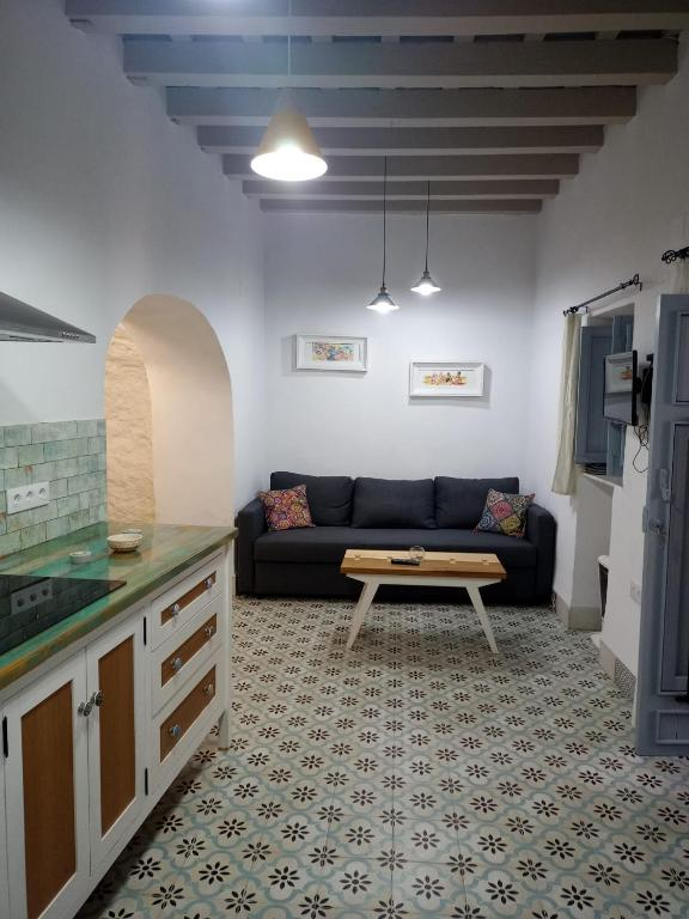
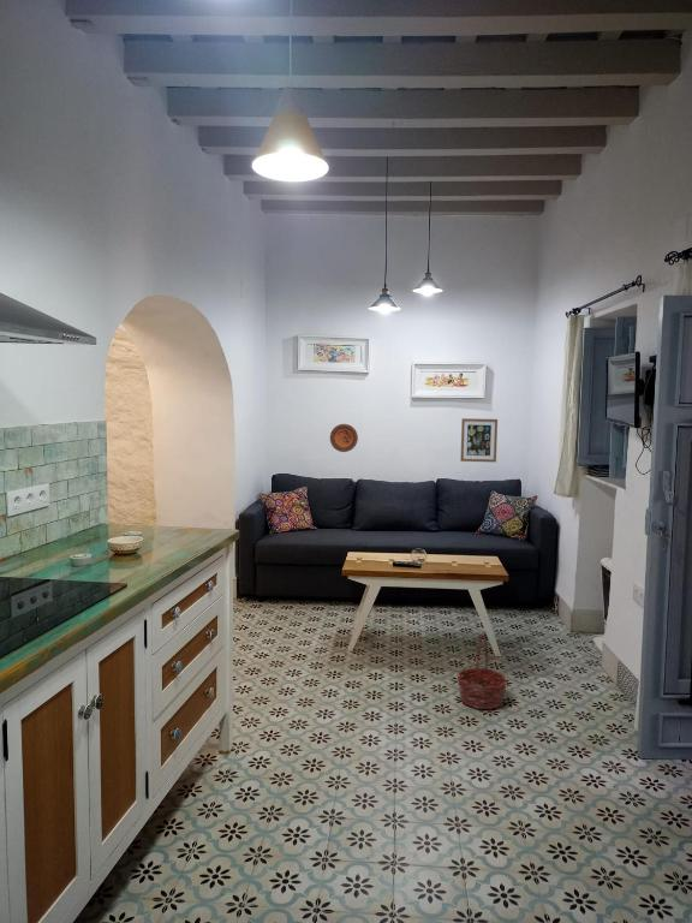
+ decorative plate (344, 437)
+ wall art (478, 440)
+ basket (482, 668)
